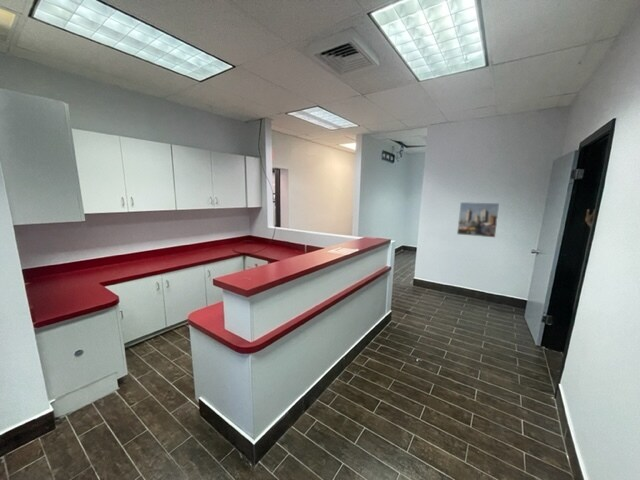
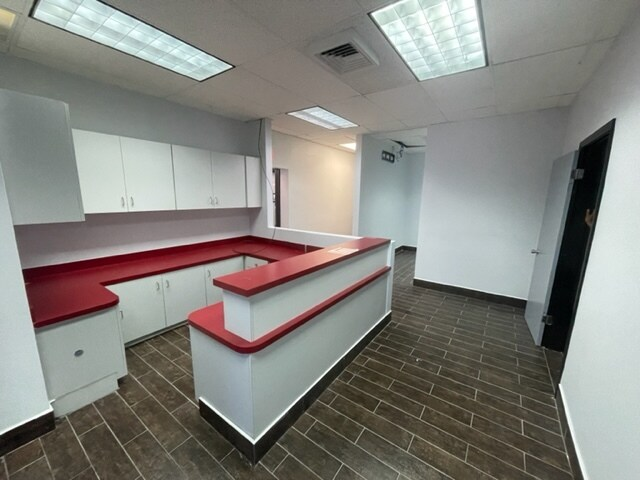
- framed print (477, 219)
